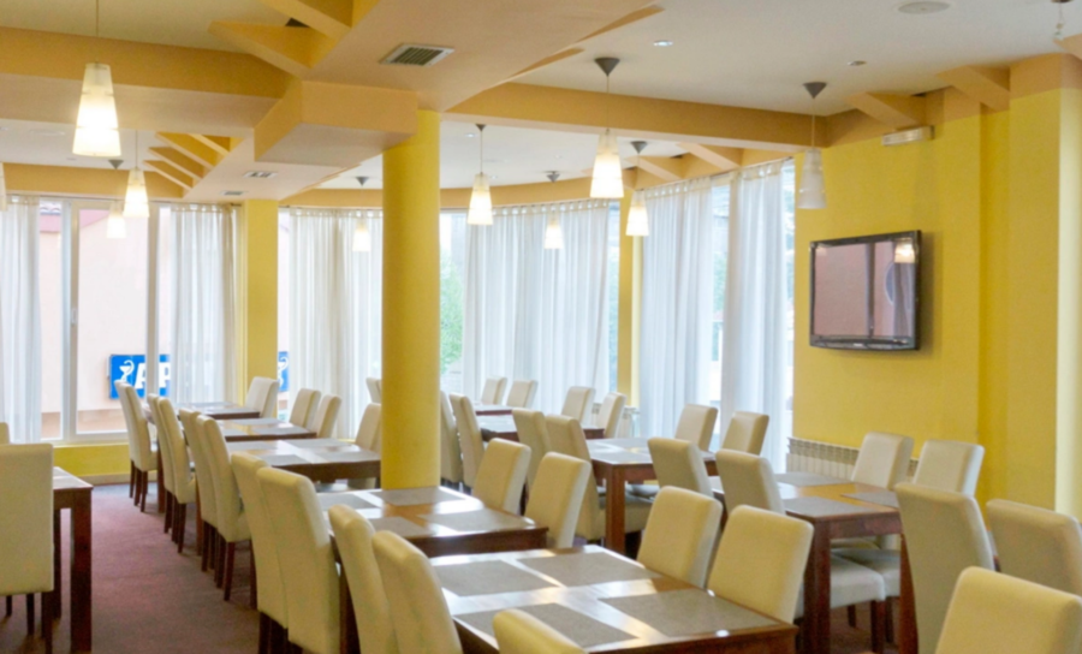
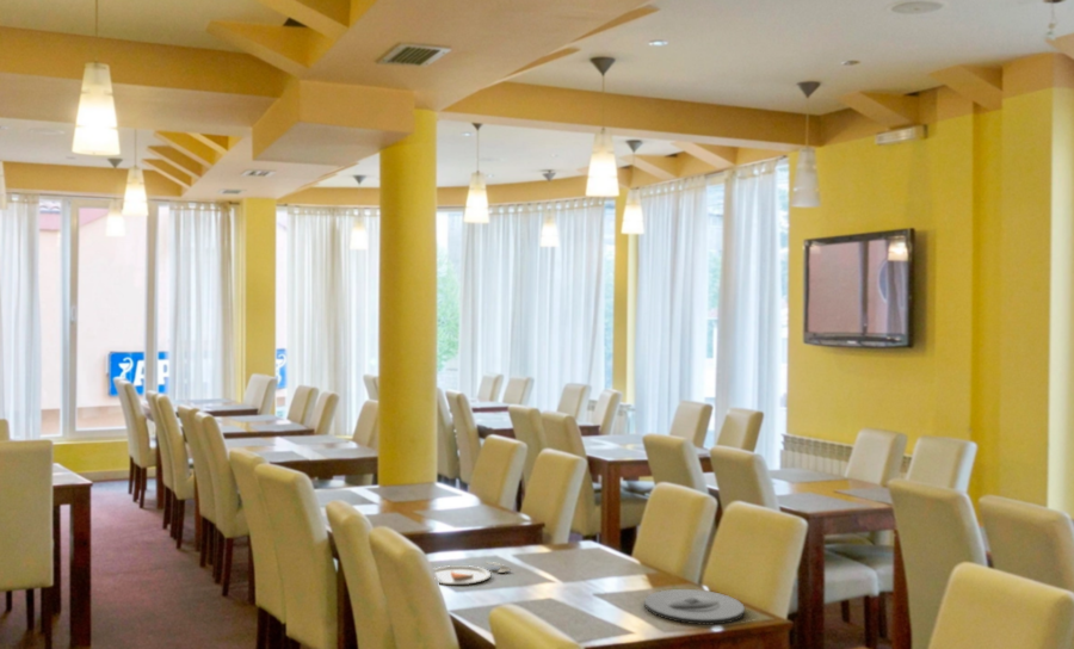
+ dinner plate (468, 573)
+ plate (693, 602)
